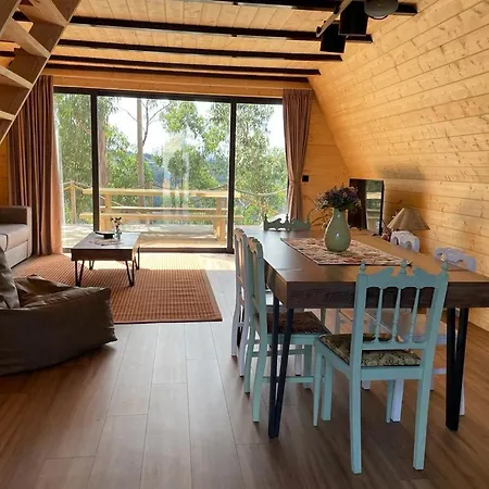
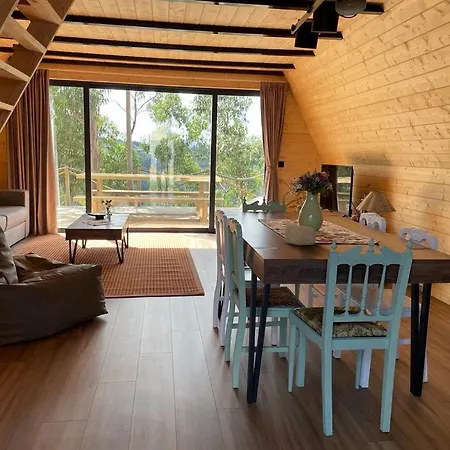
+ decorative bowl (299, 233)
